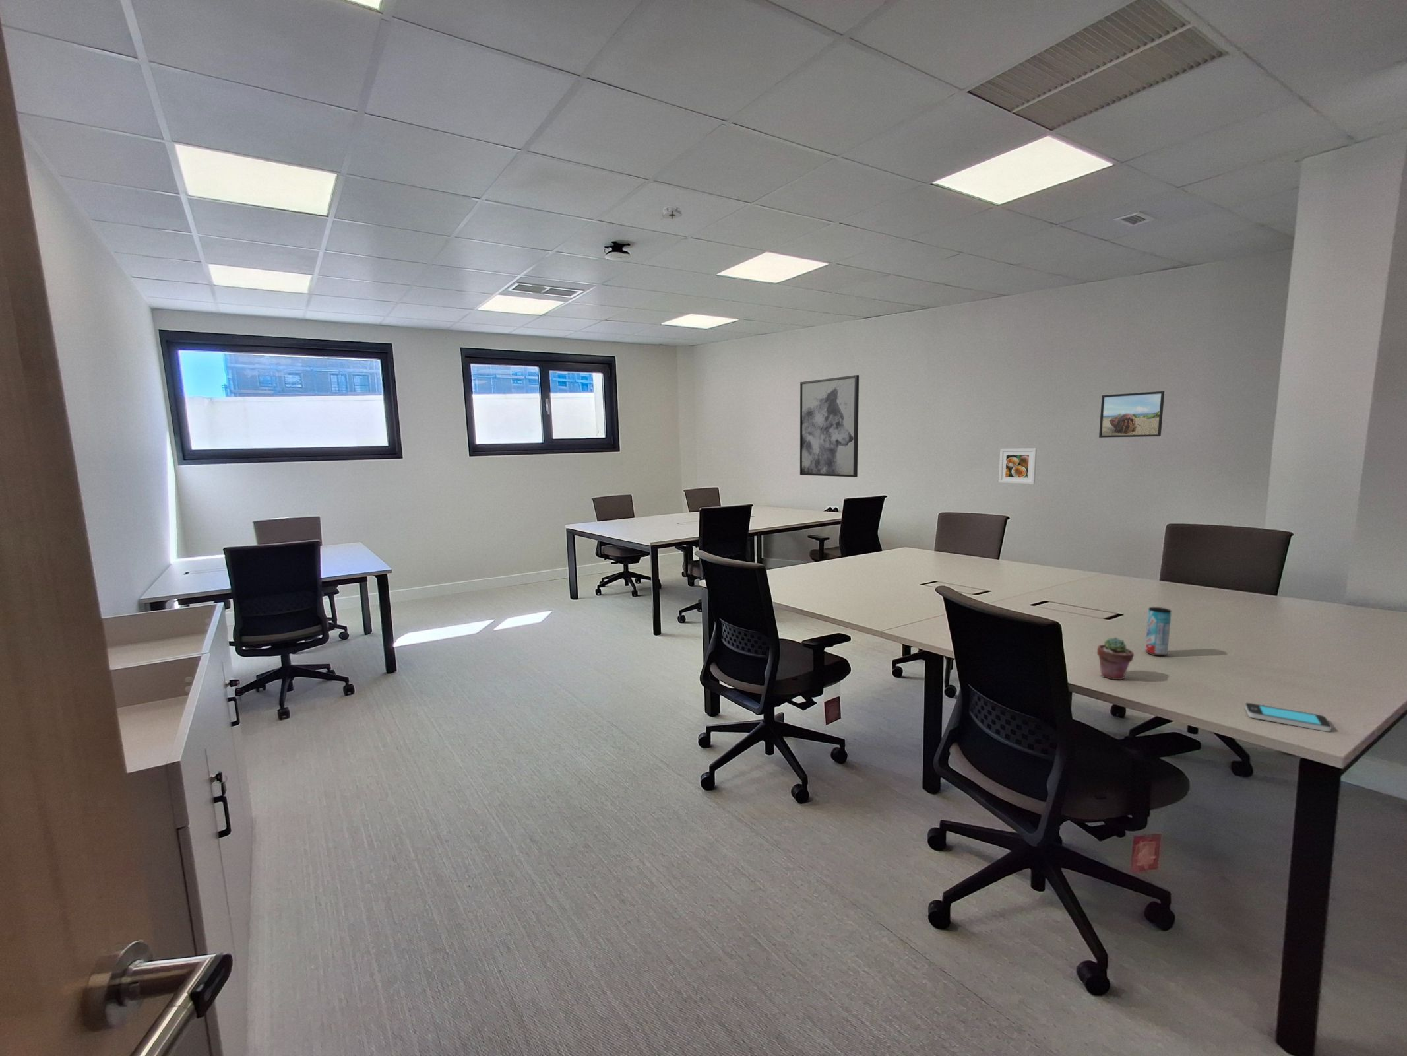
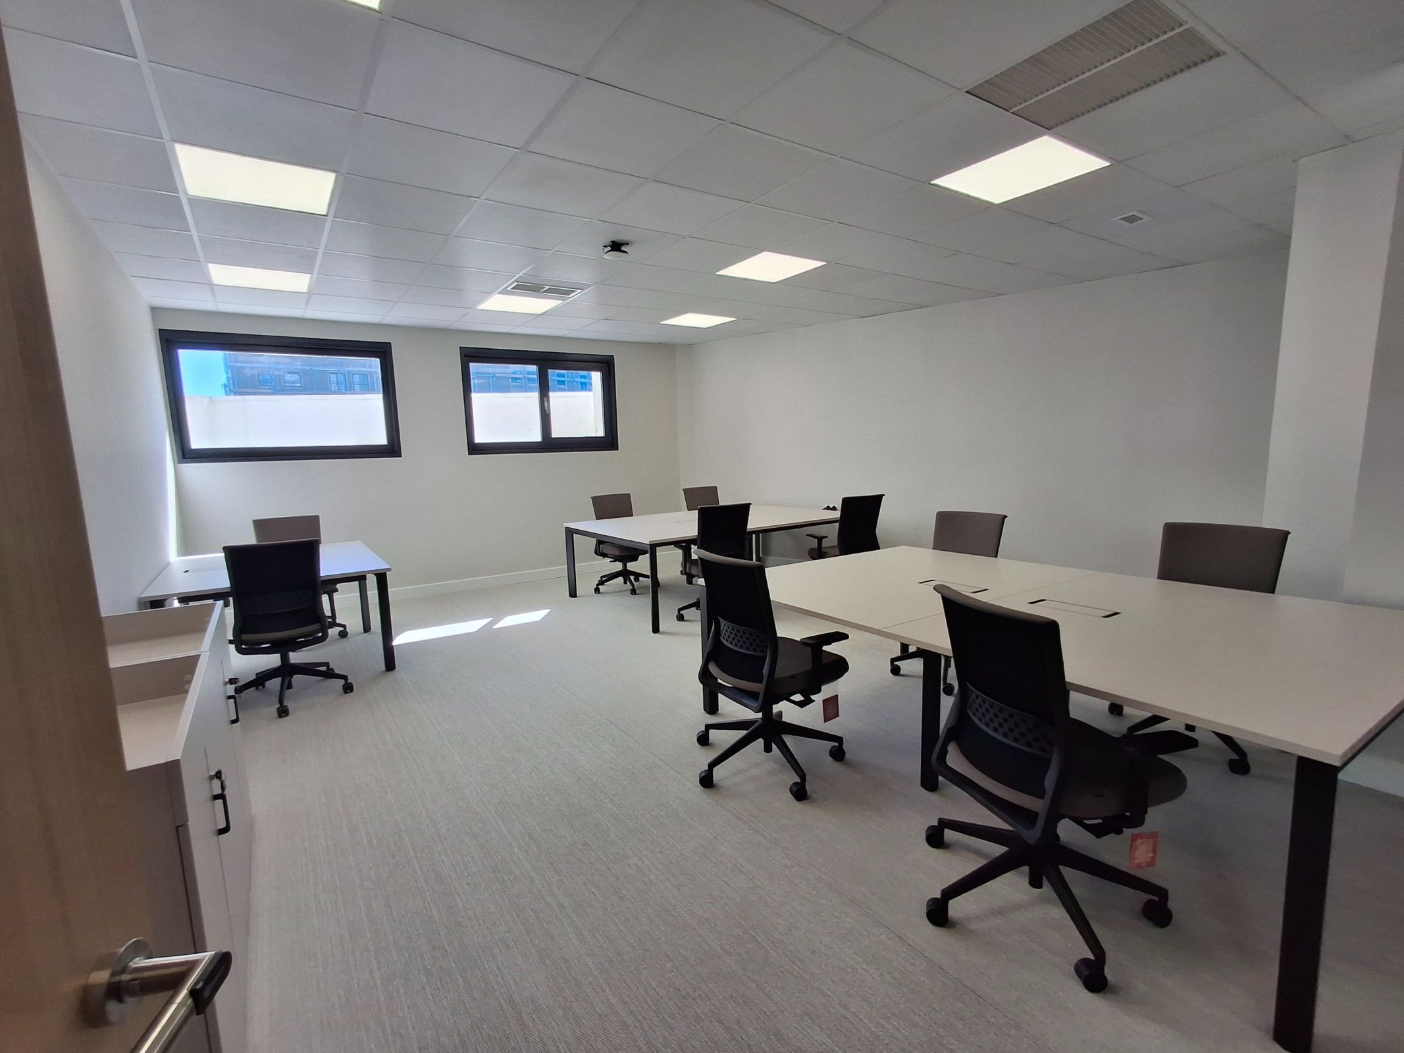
- smartphone (1286, 717)
- wall art (827, 428)
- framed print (1017, 466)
- smoke detector (671, 213)
- potted succulent (1114, 657)
- beverage can (1158, 631)
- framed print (1130, 415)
